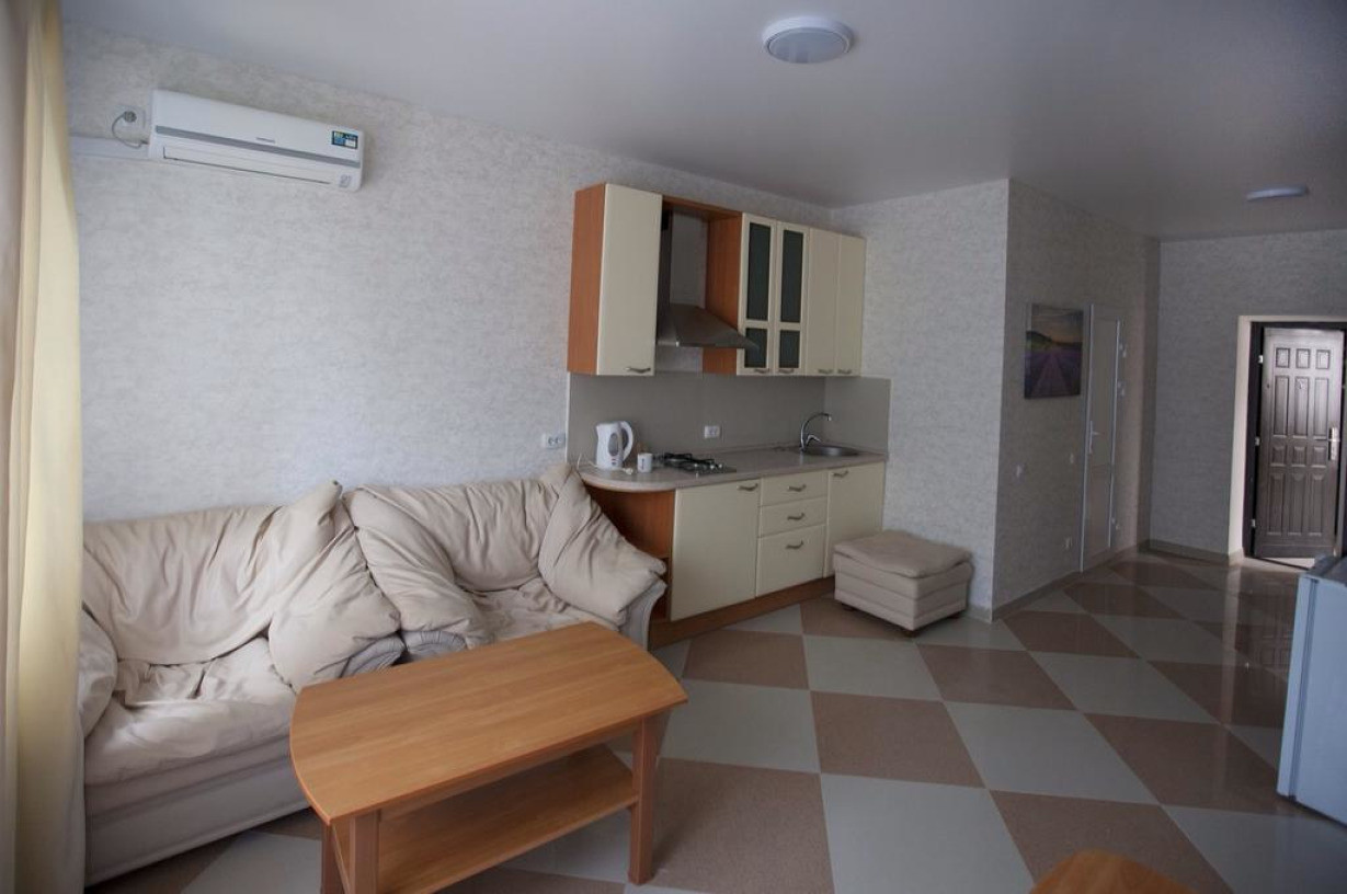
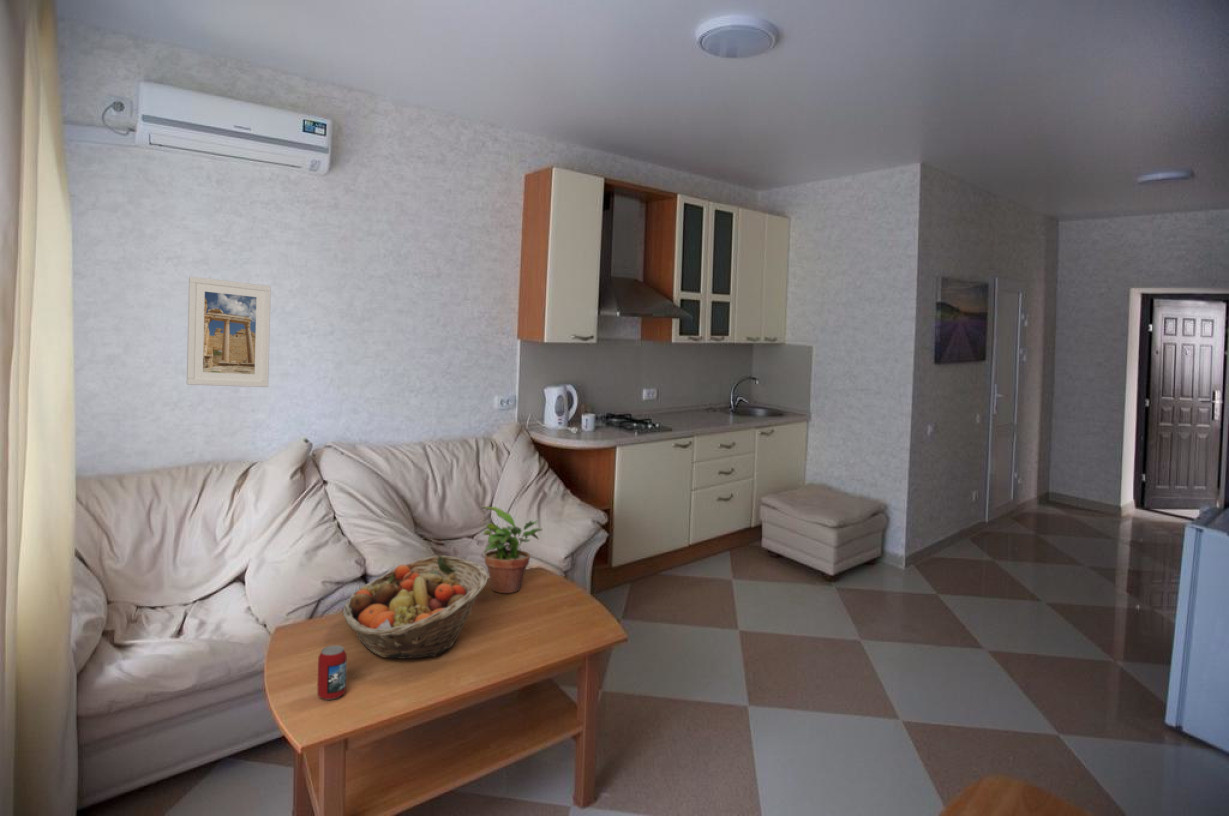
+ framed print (229, 333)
+ potted plant (515, 549)
+ beverage can (332, 672)
+ fruit basket (416, 603)
